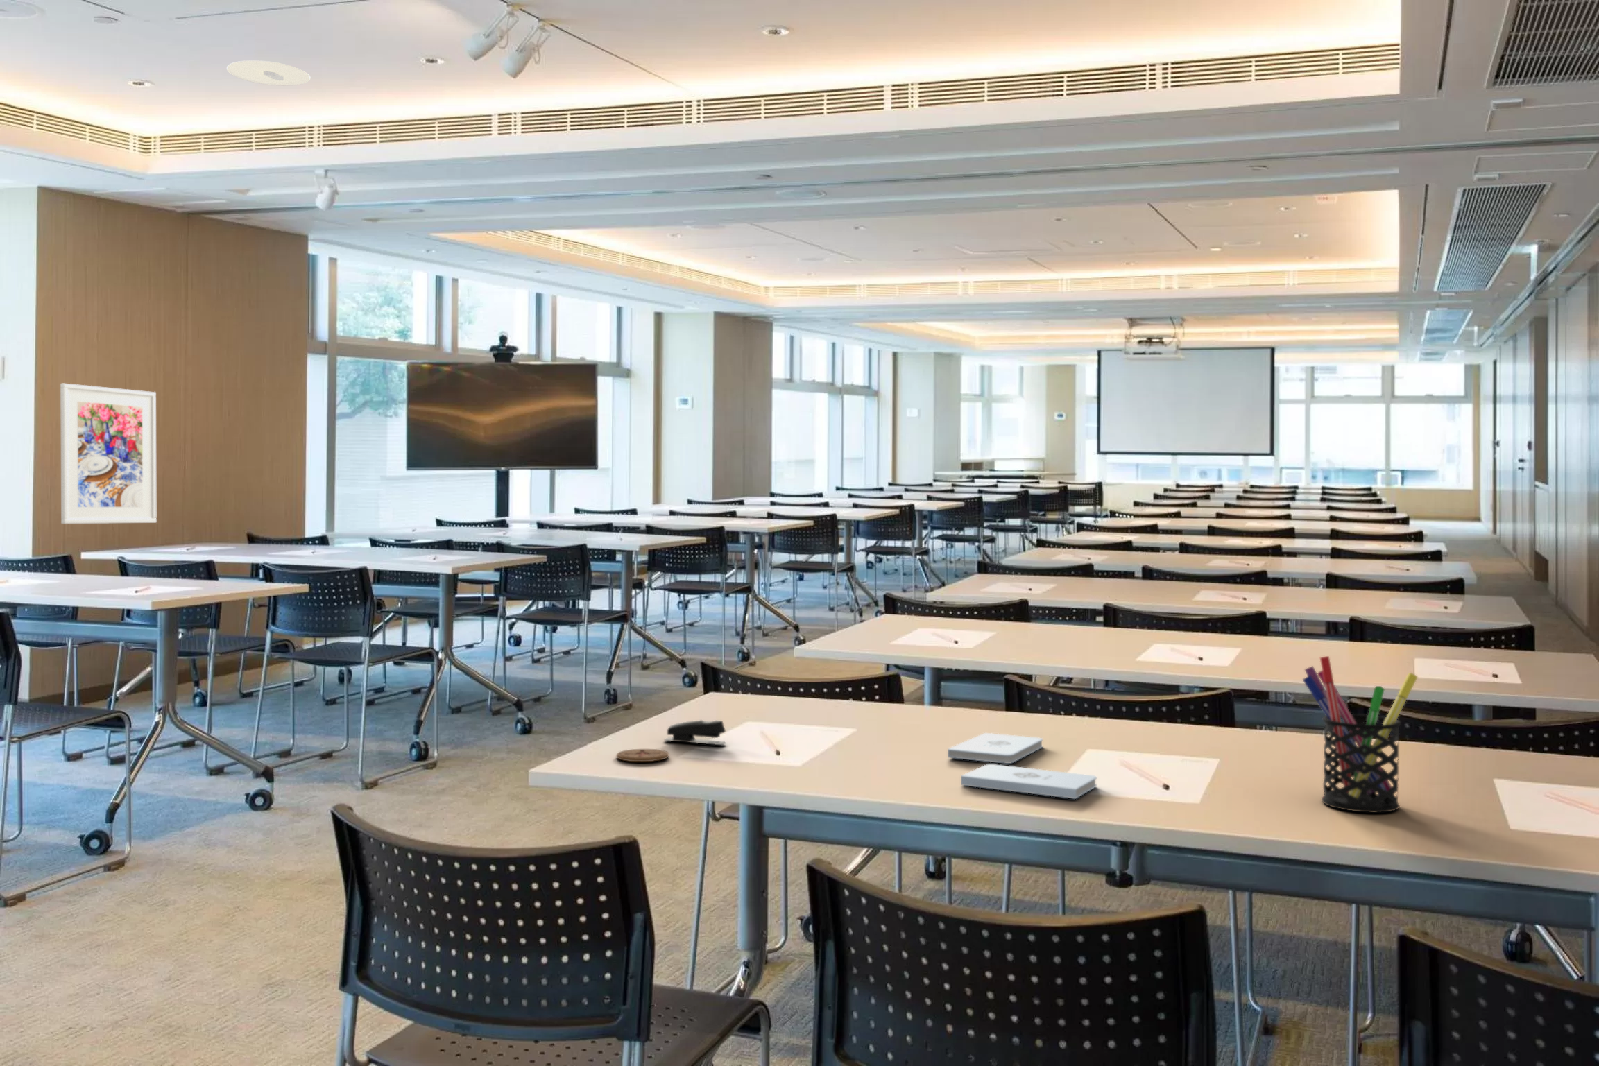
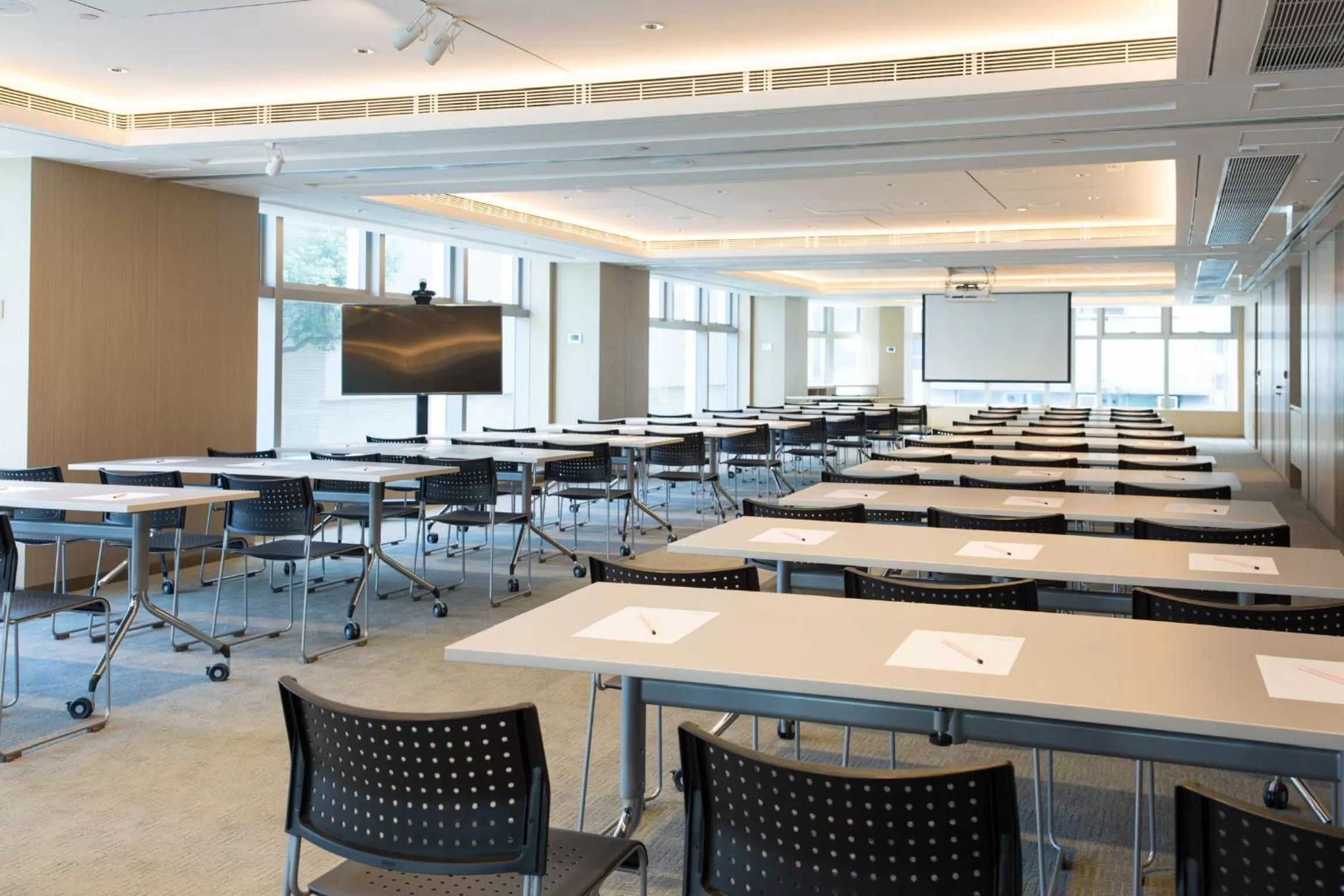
- notepad (1029, 780)
- pen holder (1360, 732)
- recessed light (269, 69)
- notepad (997, 747)
- coaster (642, 754)
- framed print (111, 454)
- stapler (695, 730)
